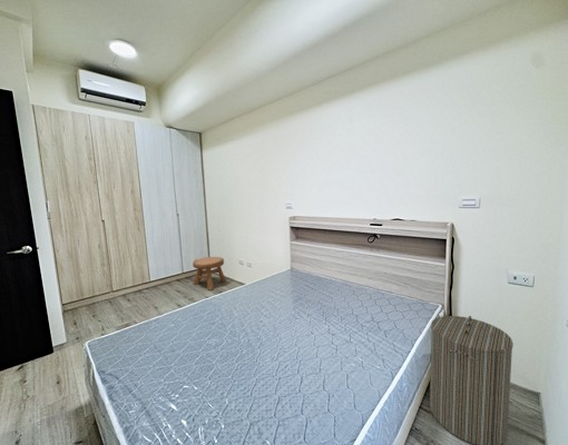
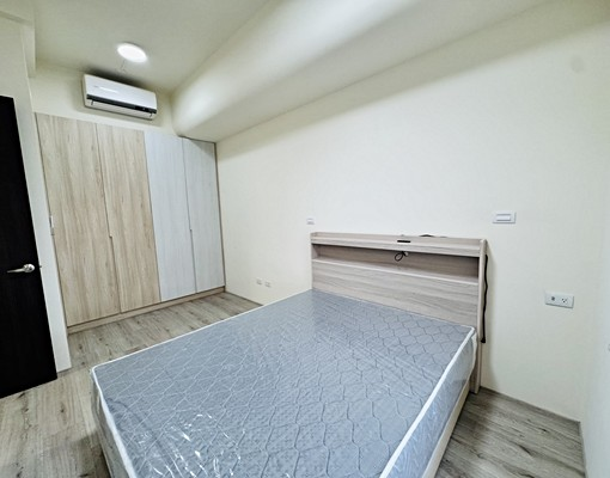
- stool (206, 271)
- laundry hamper (467, 367)
